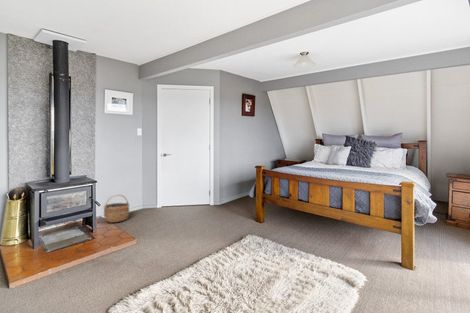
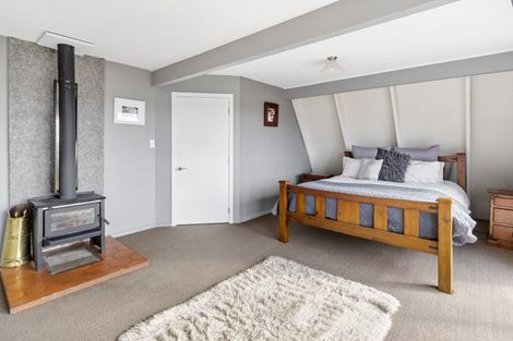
- wicker basket (116, 207)
